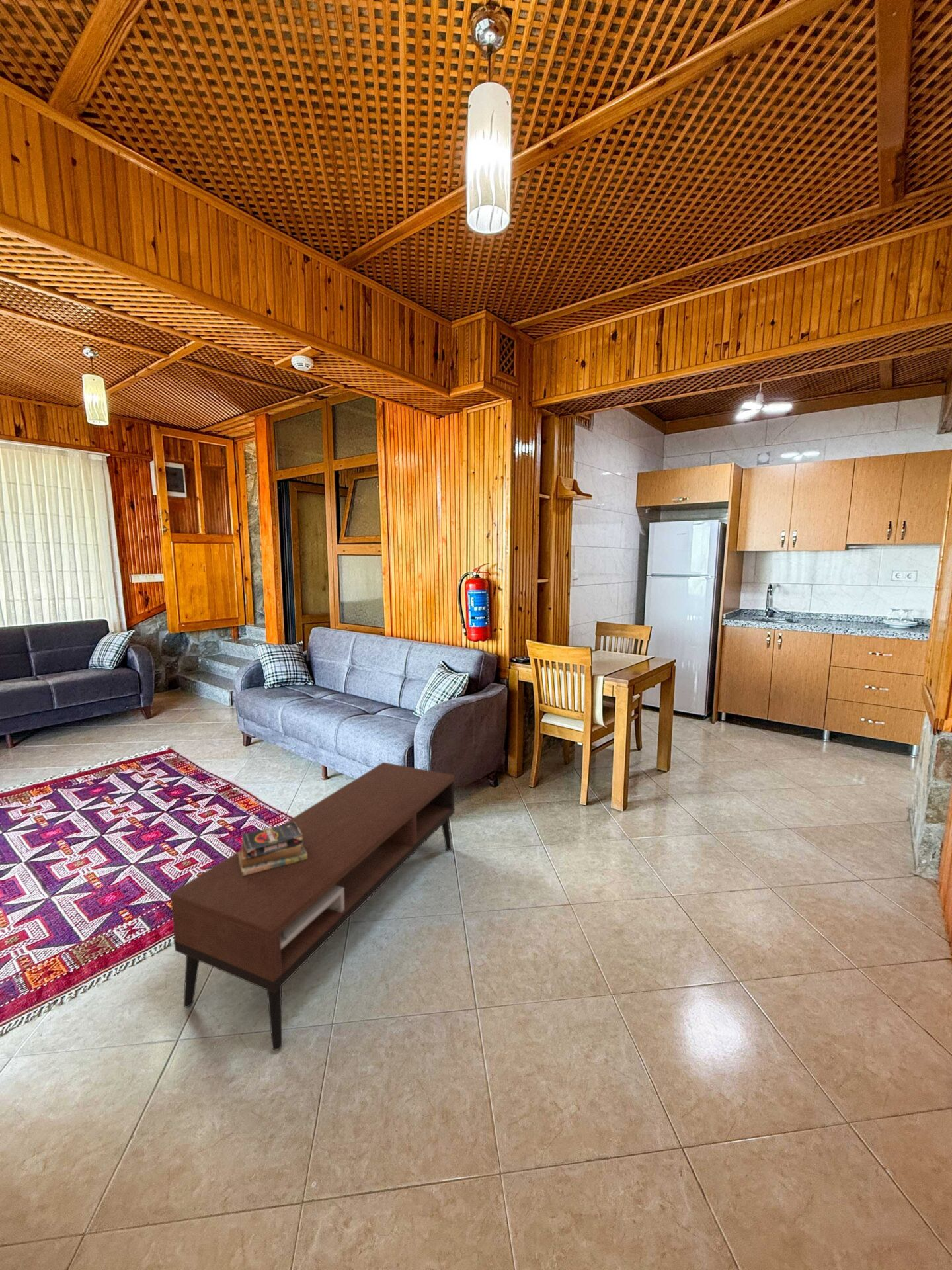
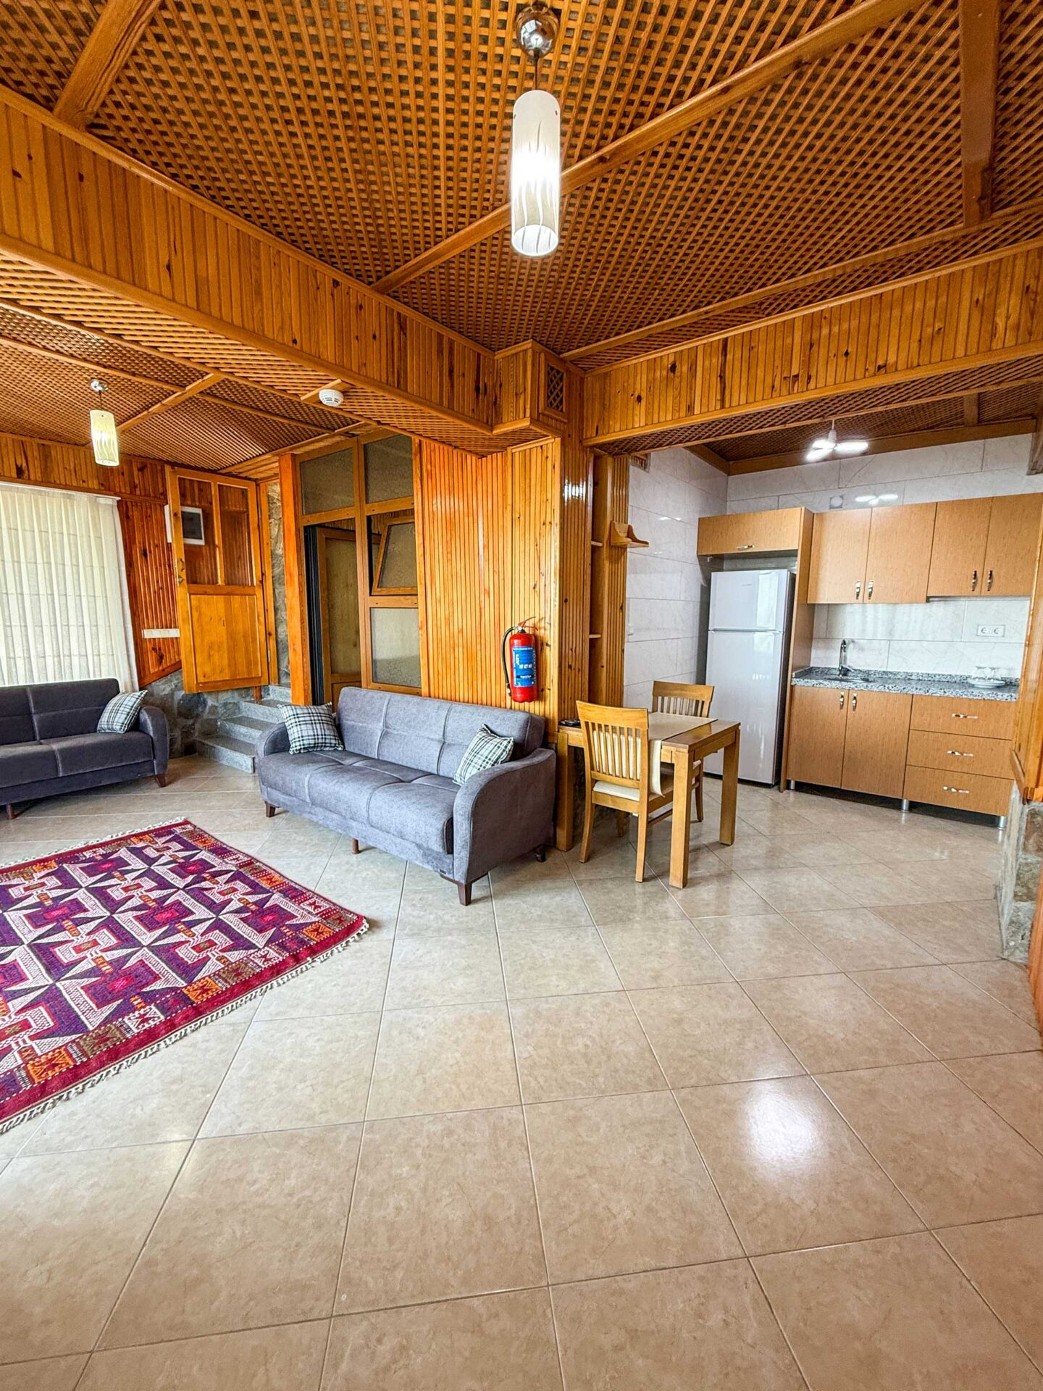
- coffee table (345, 867)
- books (272, 846)
